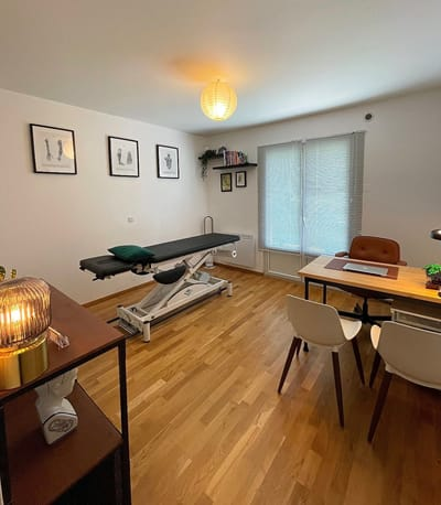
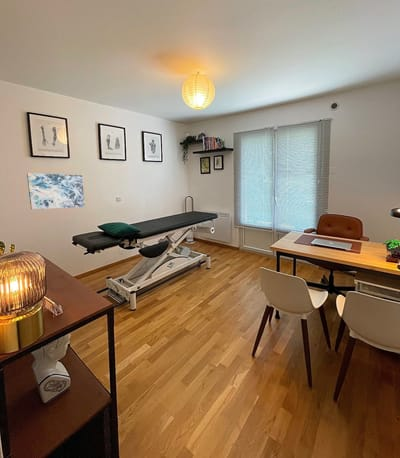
+ wall art (58, 191)
